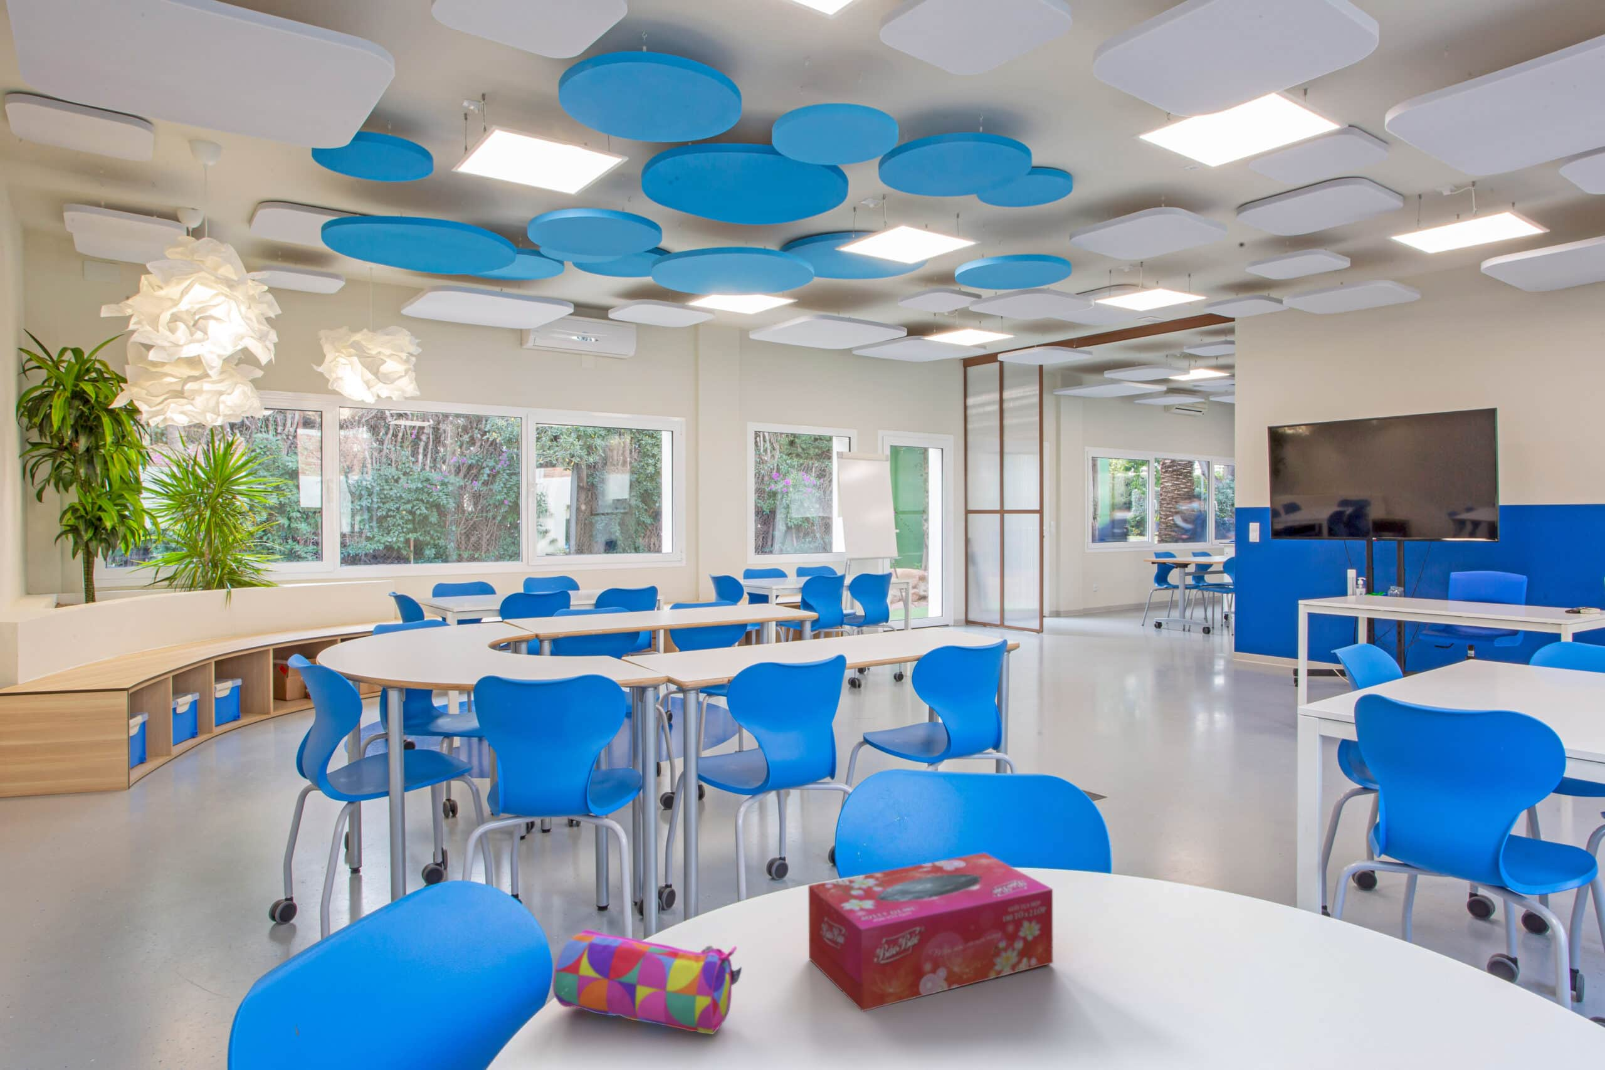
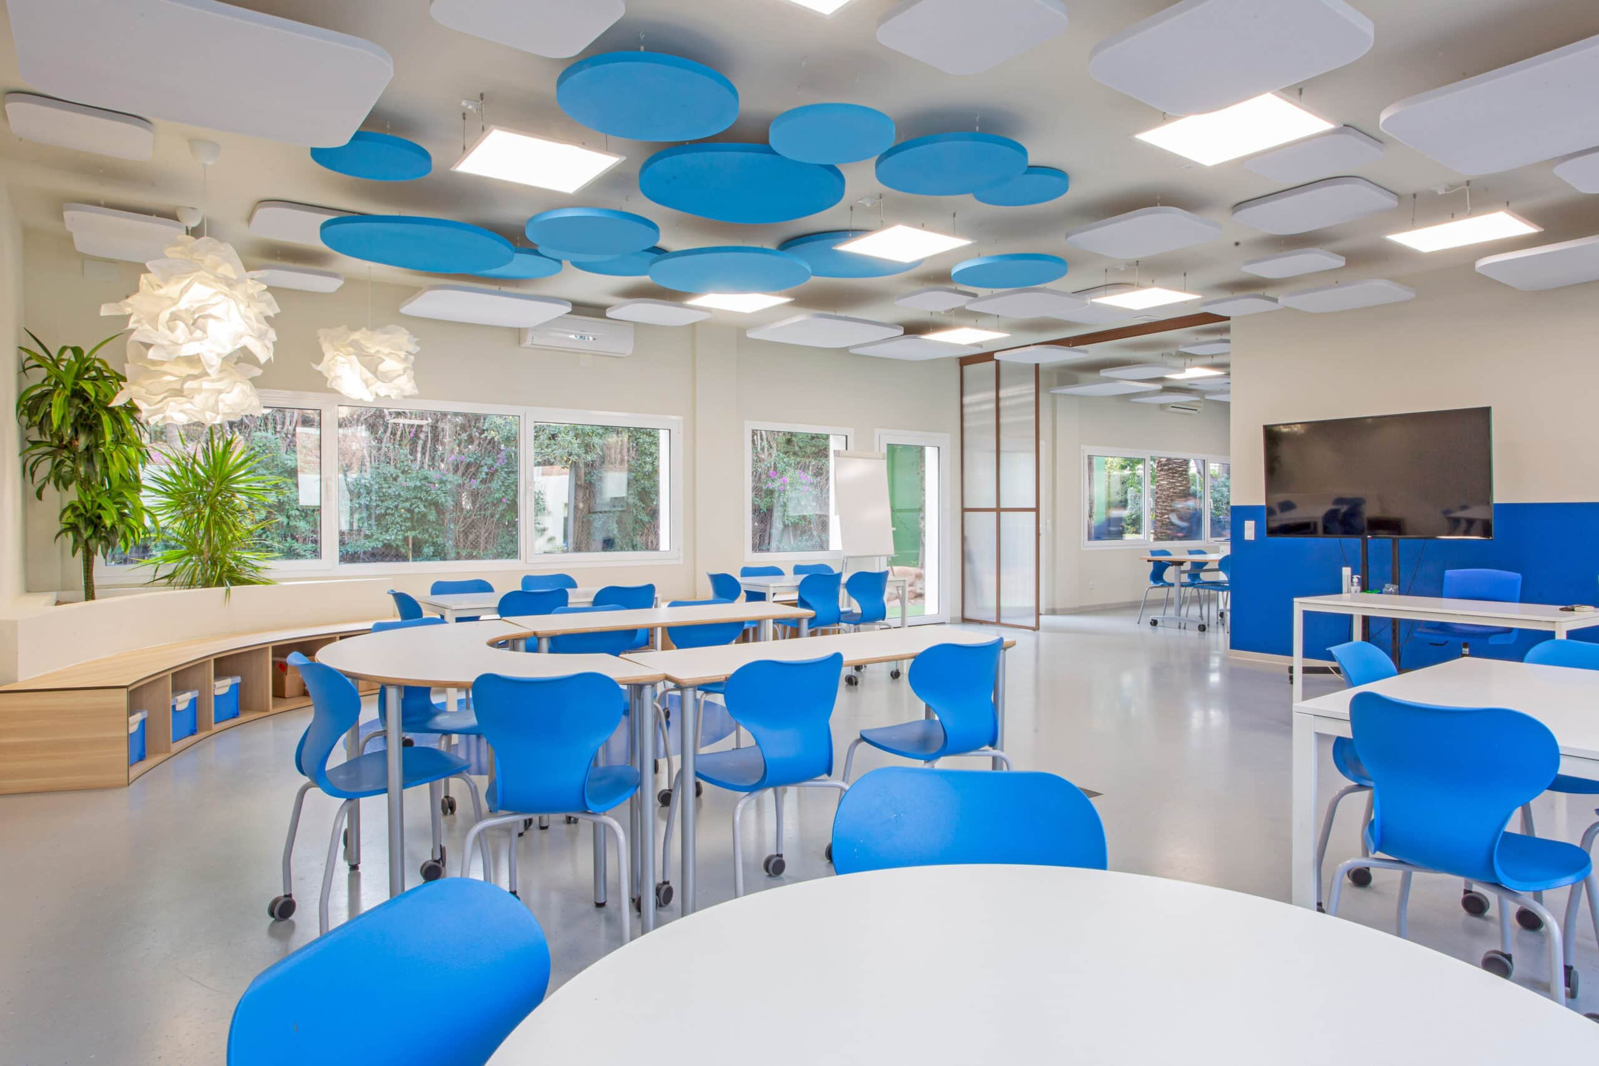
- tissue box (930, 923)
- pencil case (647, 977)
